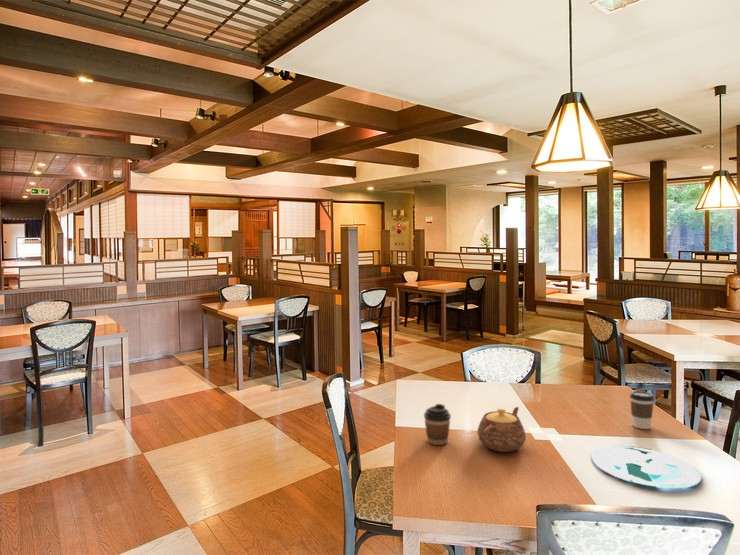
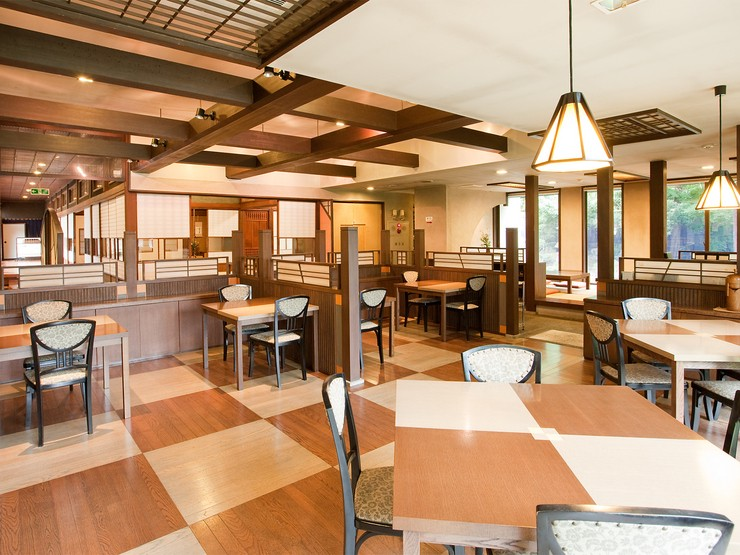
- teapot (502, 426)
- coffee cup (437, 423)
- coffee cup (641, 409)
- plate (643, 461)
